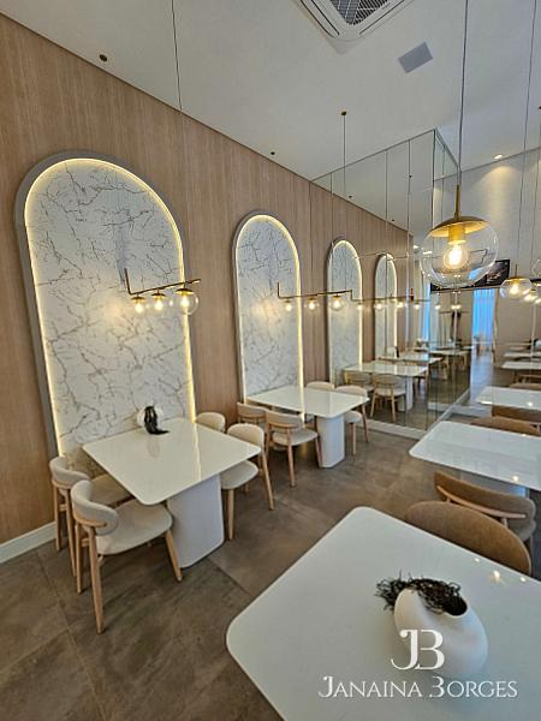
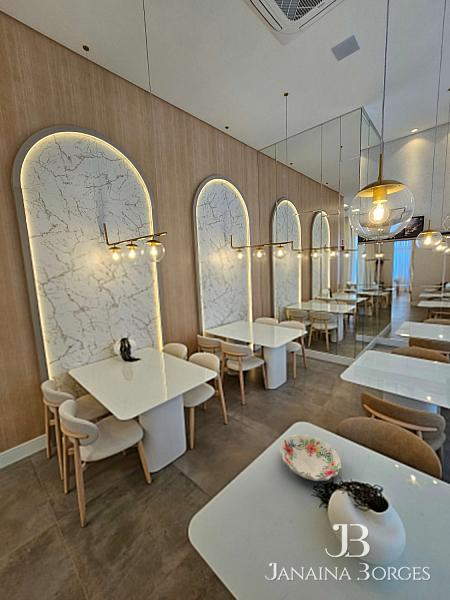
+ decorative bowl (309, 458)
